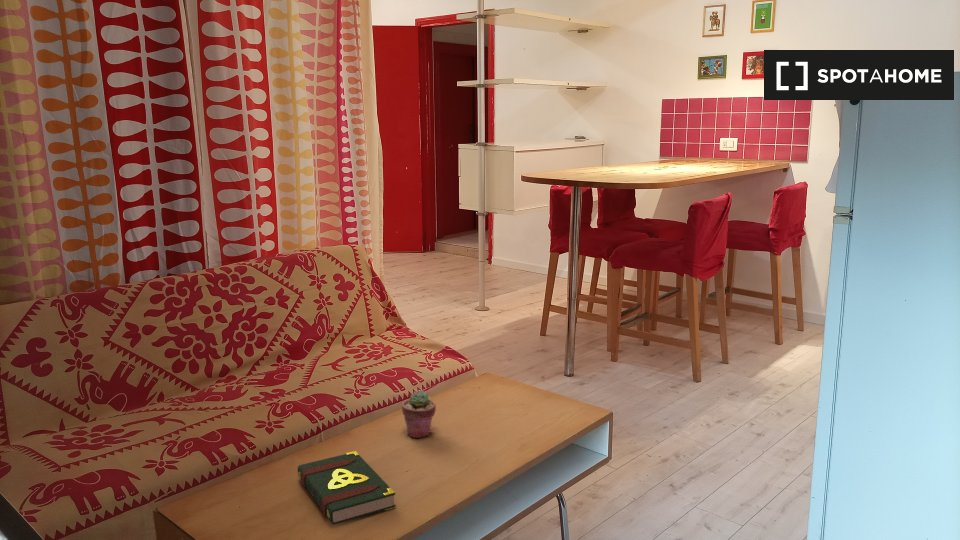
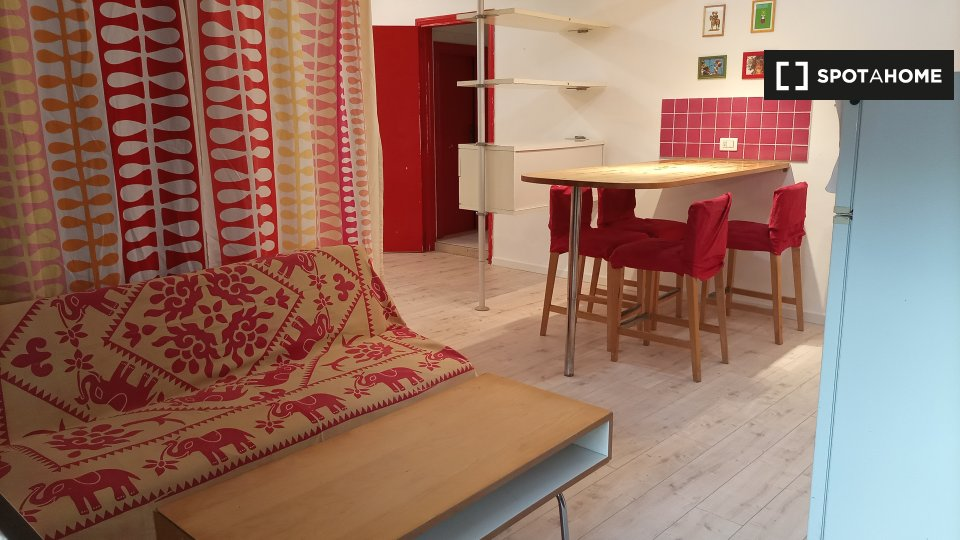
- book (344, 485)
- potted succulent (418, 412)
